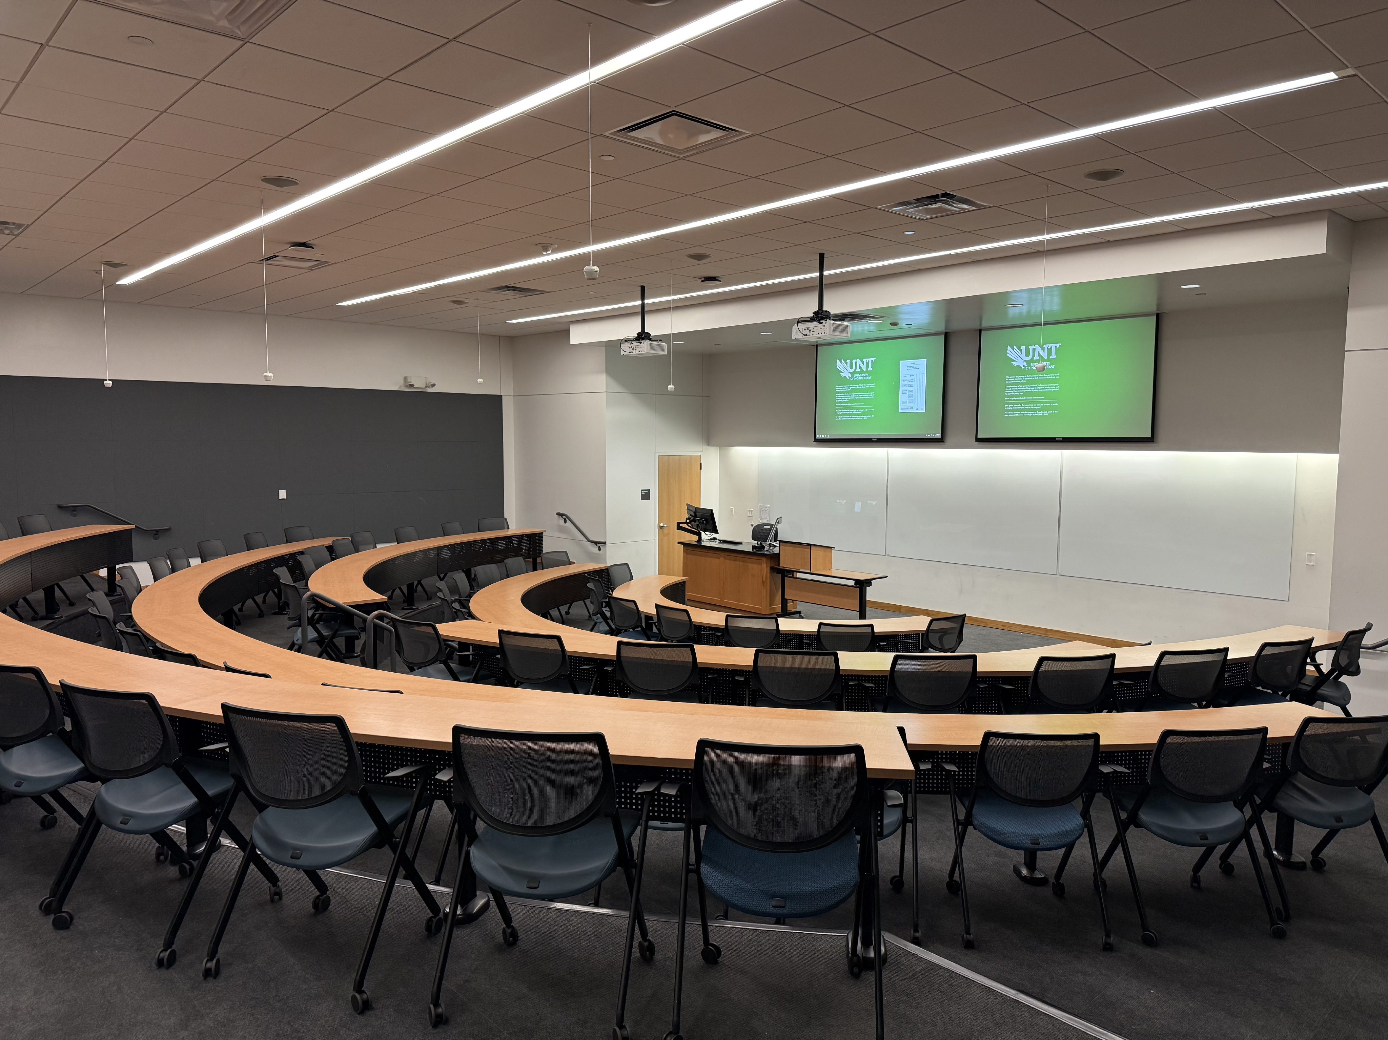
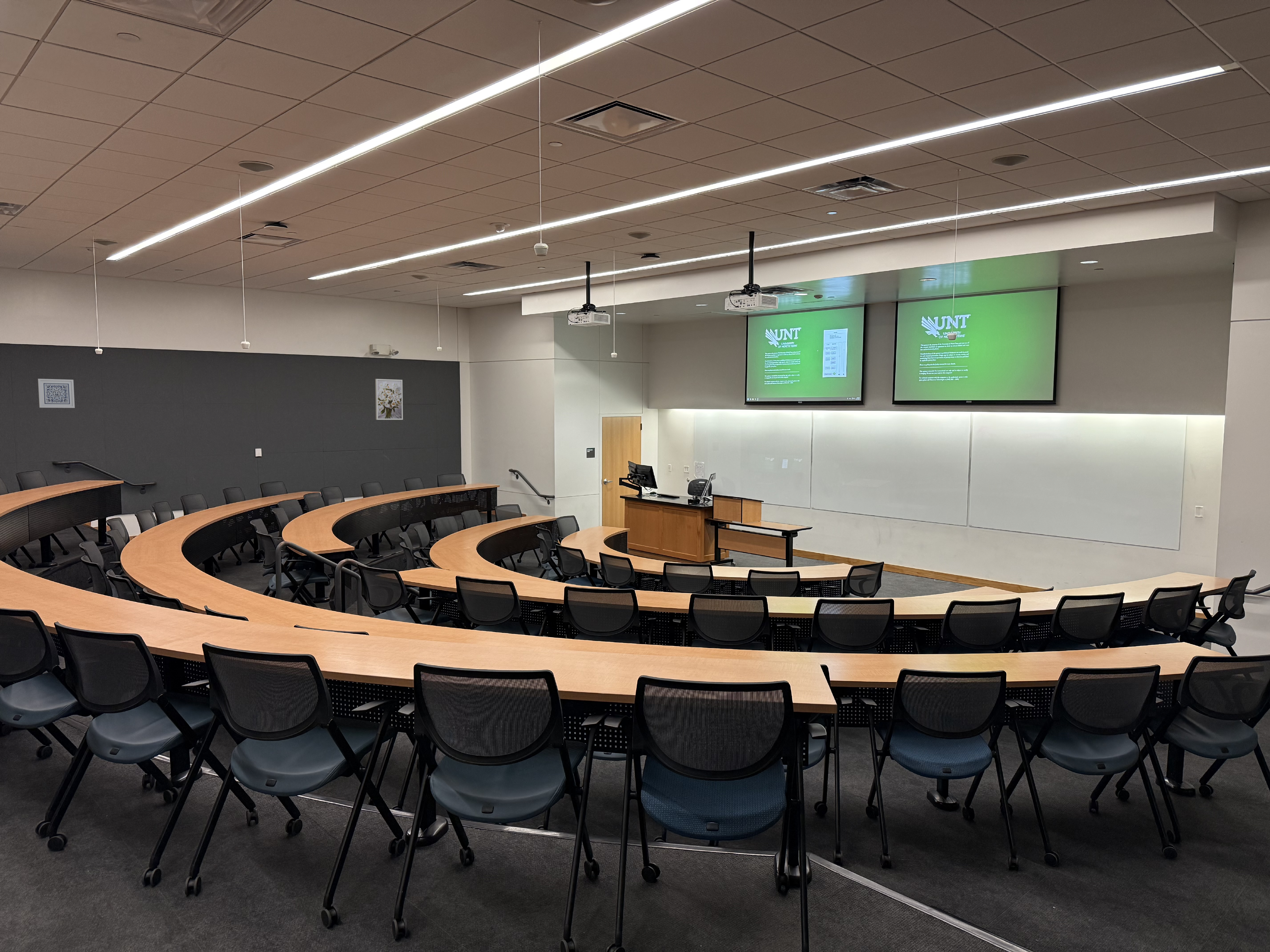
+ wall art (389, 399)
+ wall art (56, 393)
